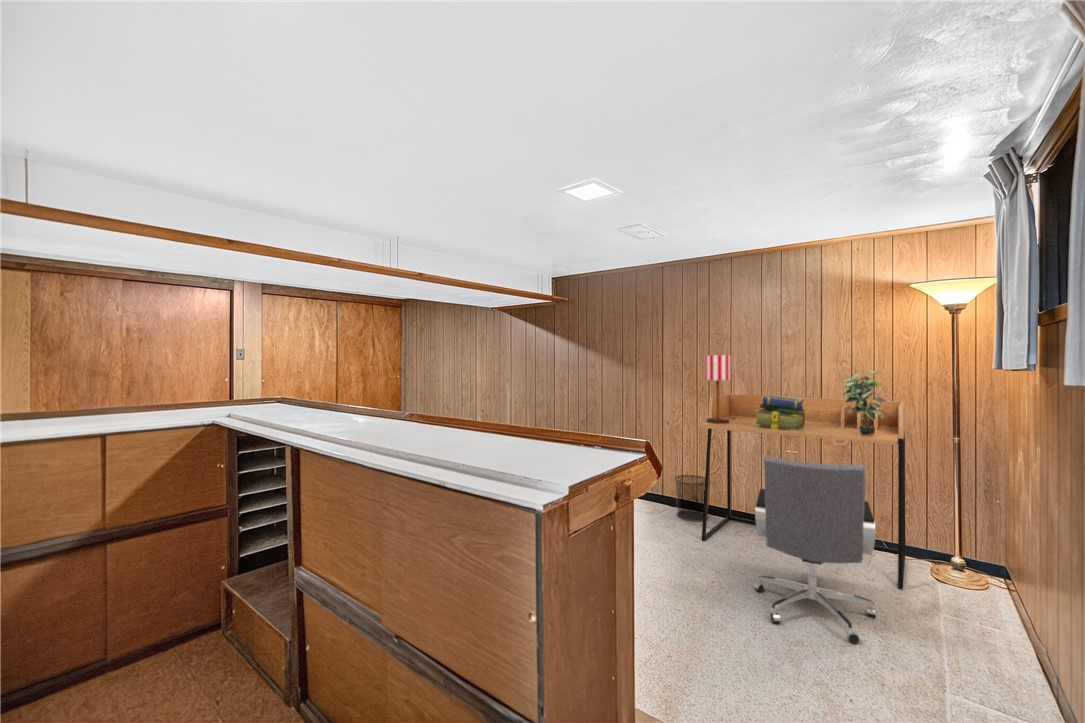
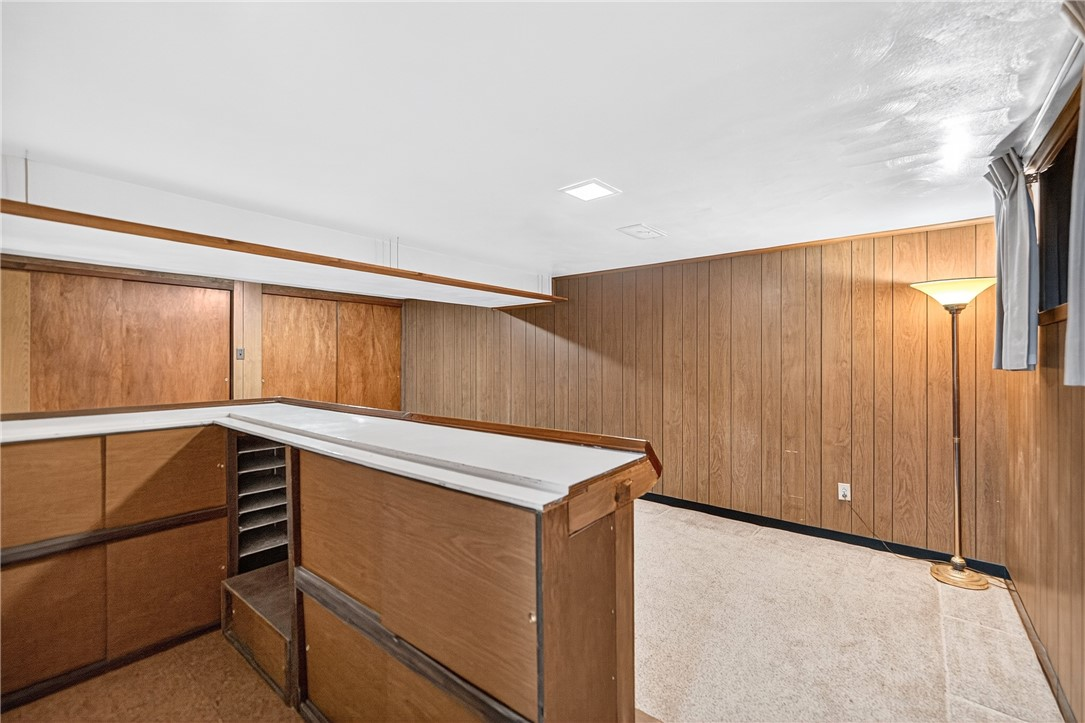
- table lamp (717, 388)
- office chair (811, 530)
- desk (800, 436)
- potted plant (863, 401)
- stack of books (781, 411)
- waste bin (692, 497)
